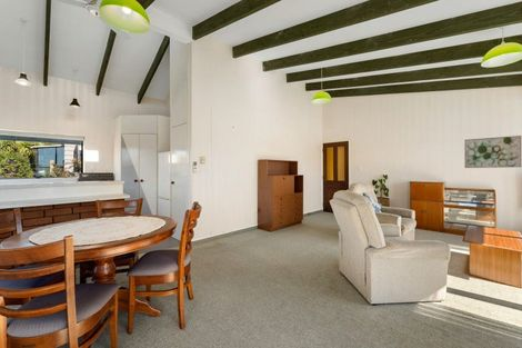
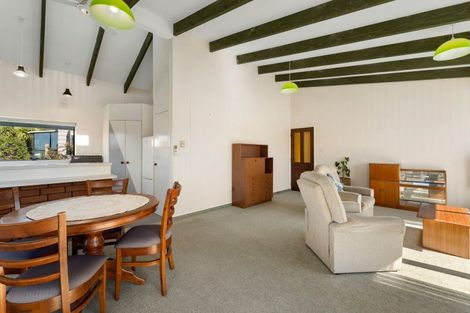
- wall art (491, 152)
